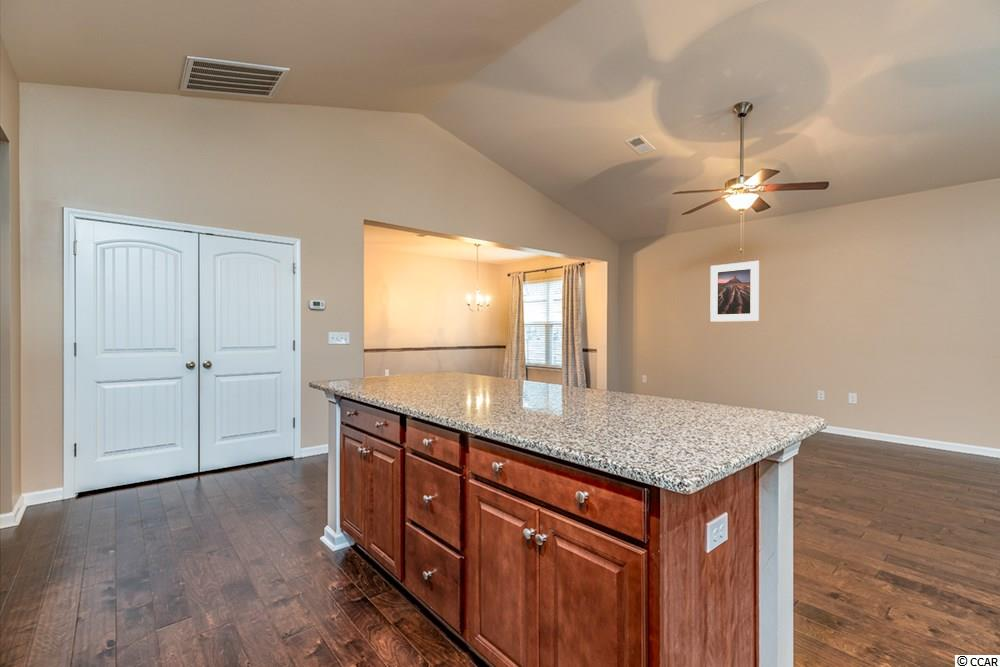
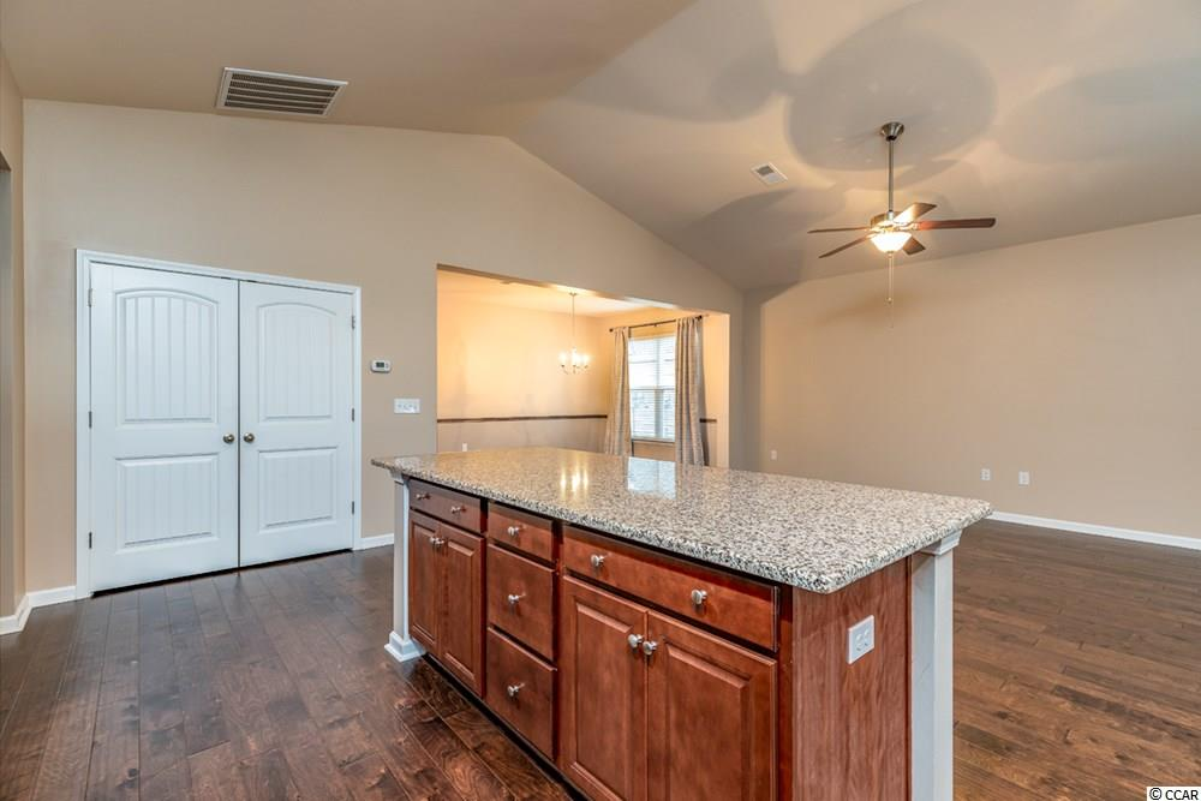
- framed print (733, 292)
